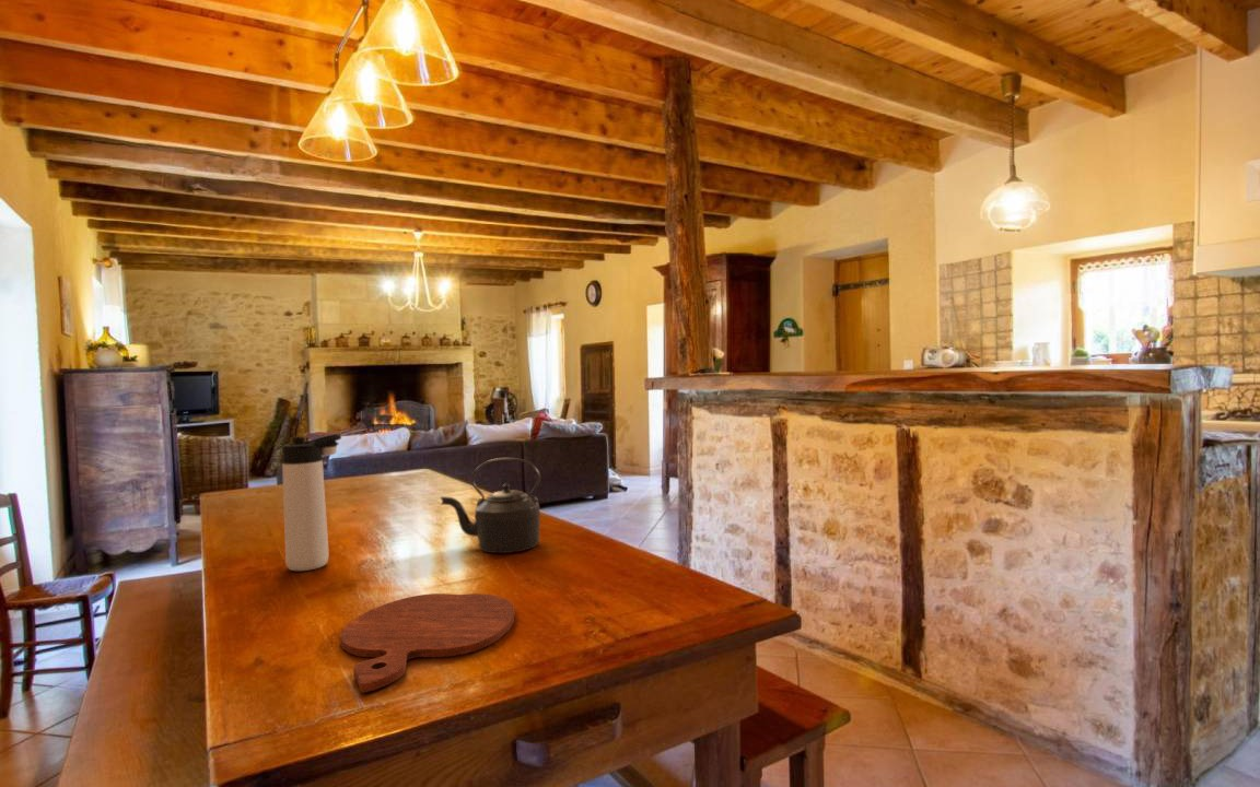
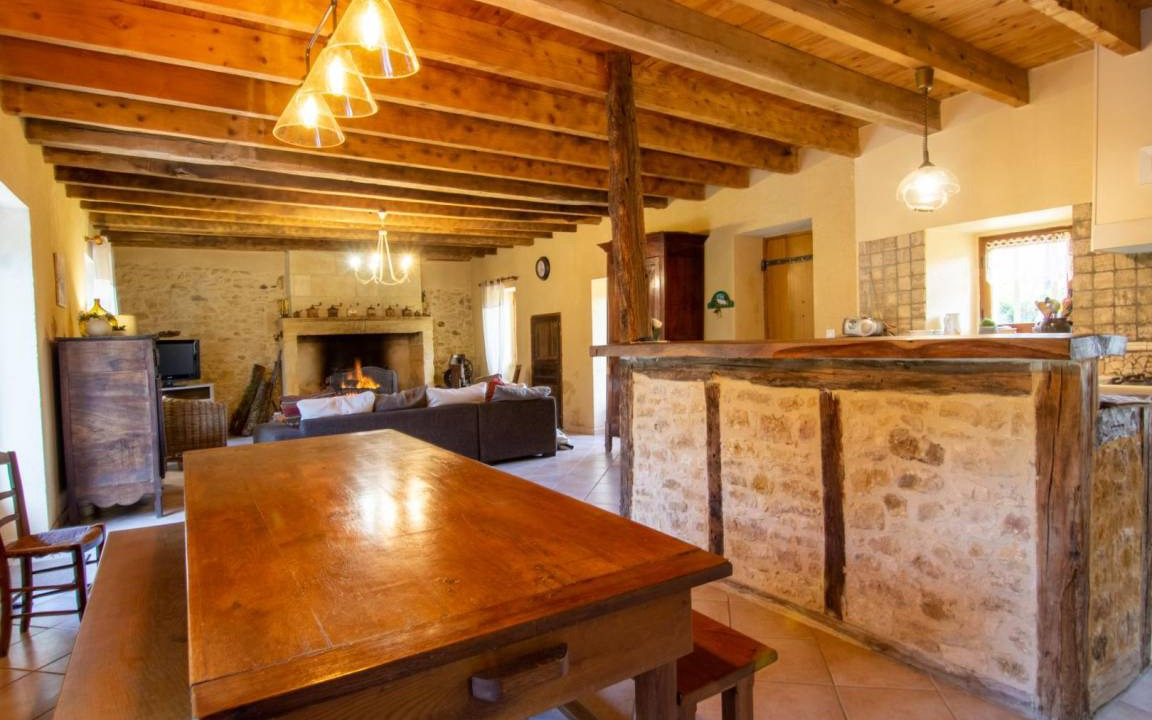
- cutting board (419, 634)
- thermos bottle (314, 500)
- kettle (490, 502)
